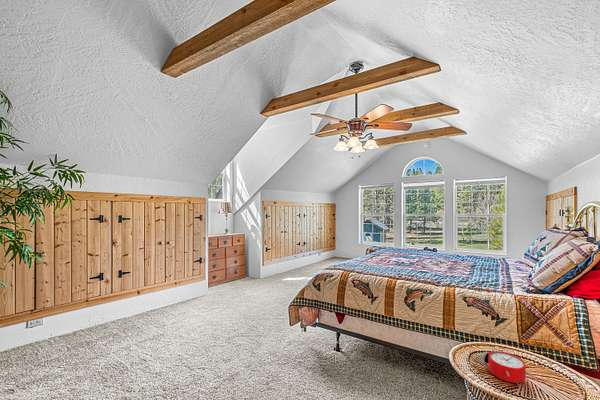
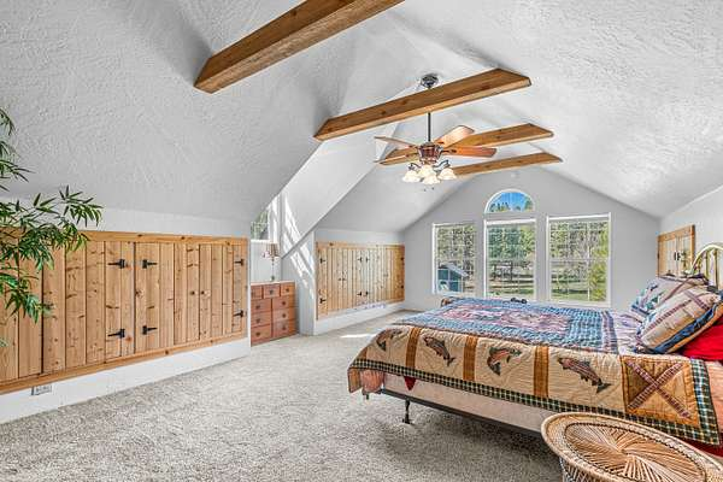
- alarm clock (506, 366)
